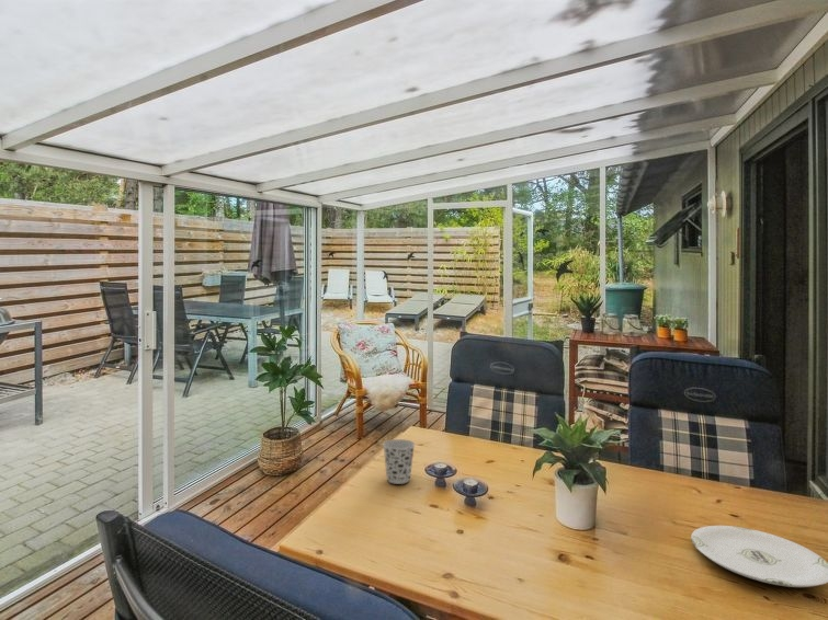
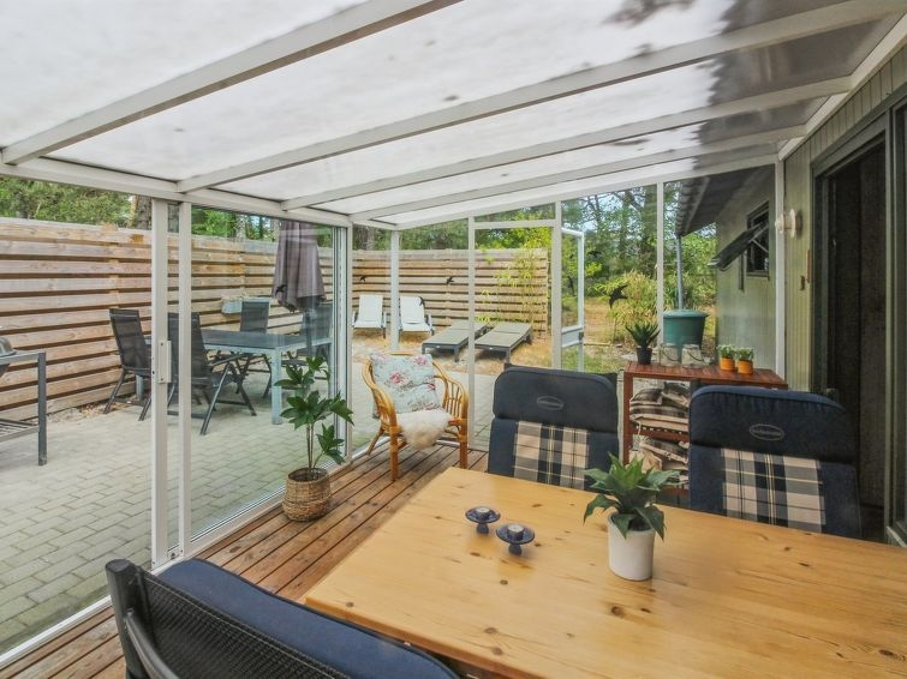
- cup (398, 461)
- plate (757, 555)
